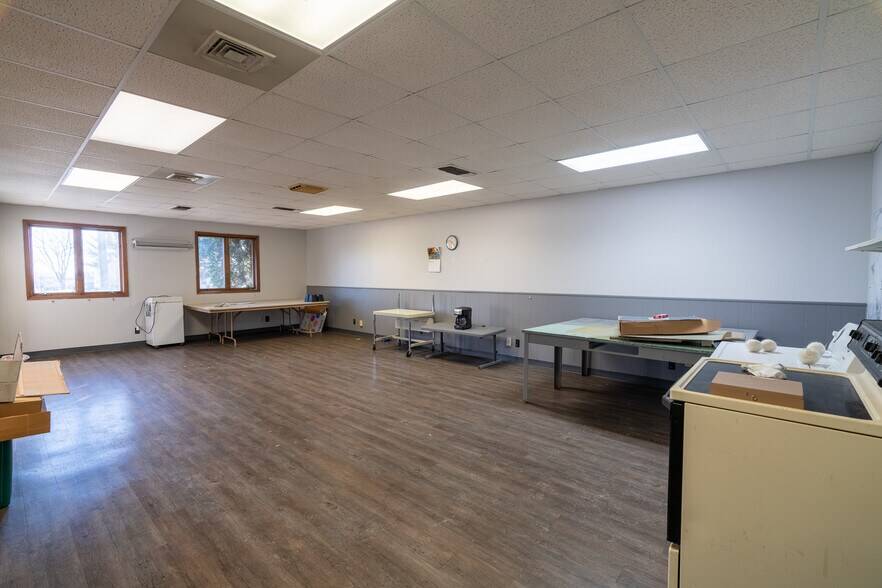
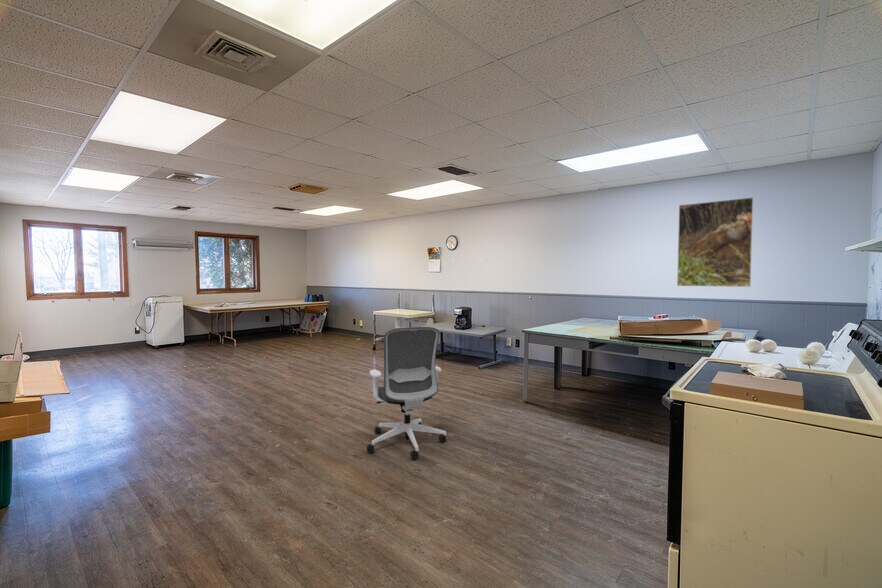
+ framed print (713, 244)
+ office chair (405, 384)
